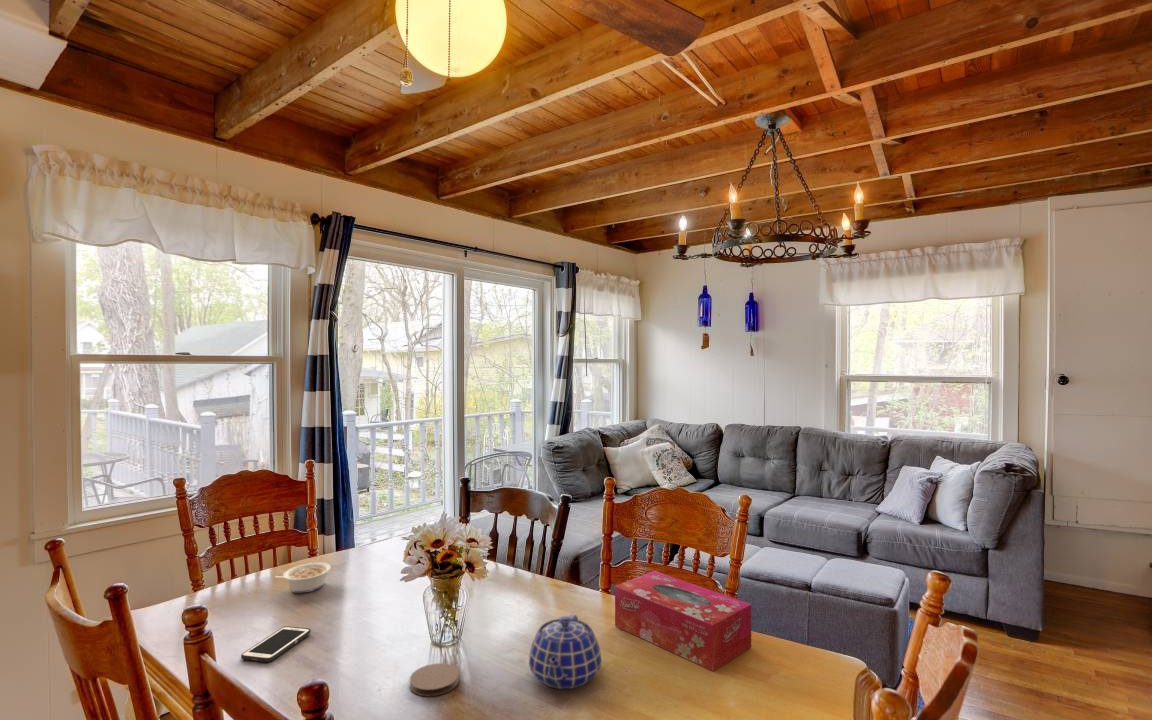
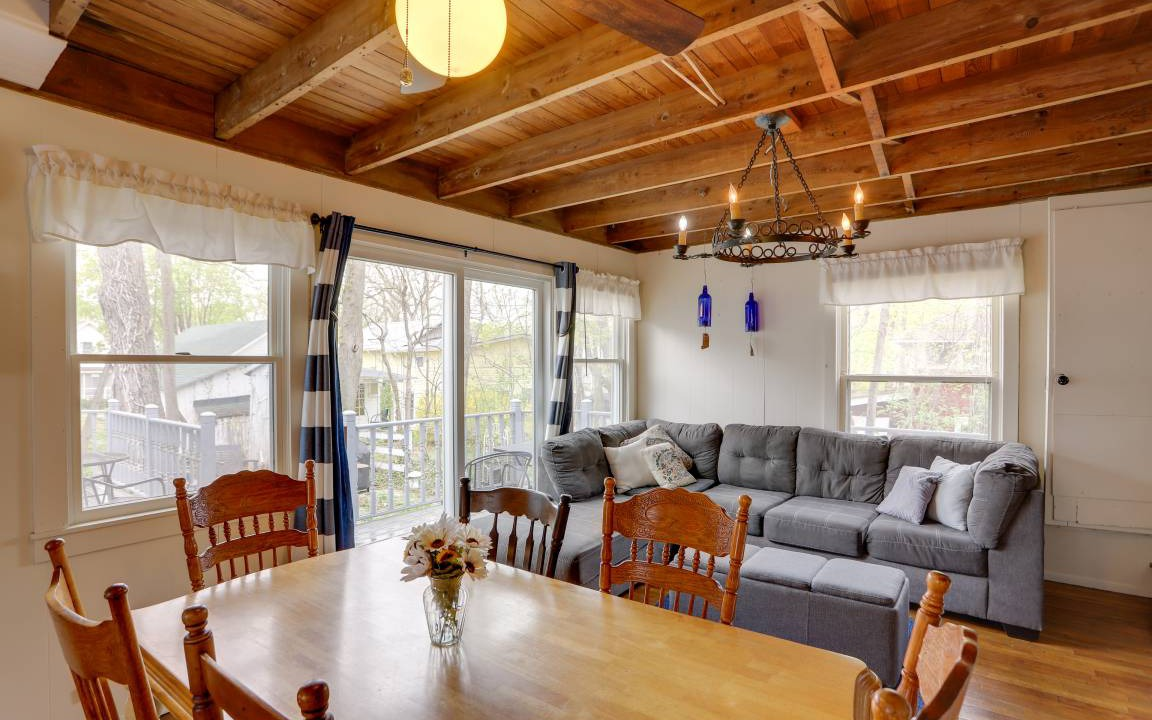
- tissue box (680, 615)
- cell phone (277, 643)
- teapot (564, 648)
- legume (306, 577)
- coaster (434, 679)
